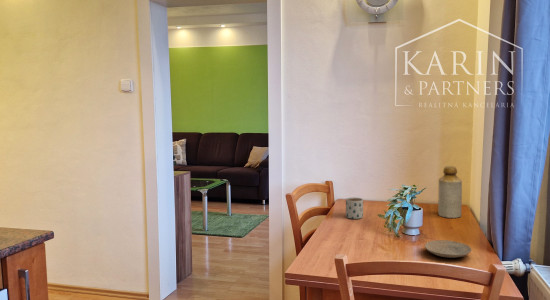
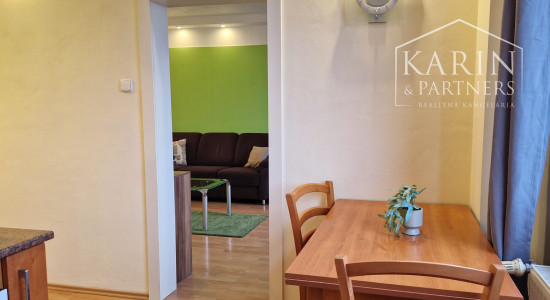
- plate (447, 250)
- bottle (450, 191)
- mug (355, 207)
